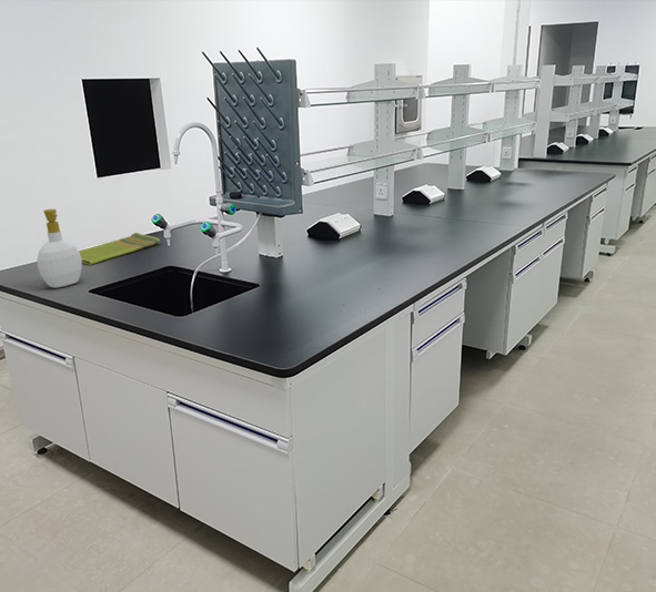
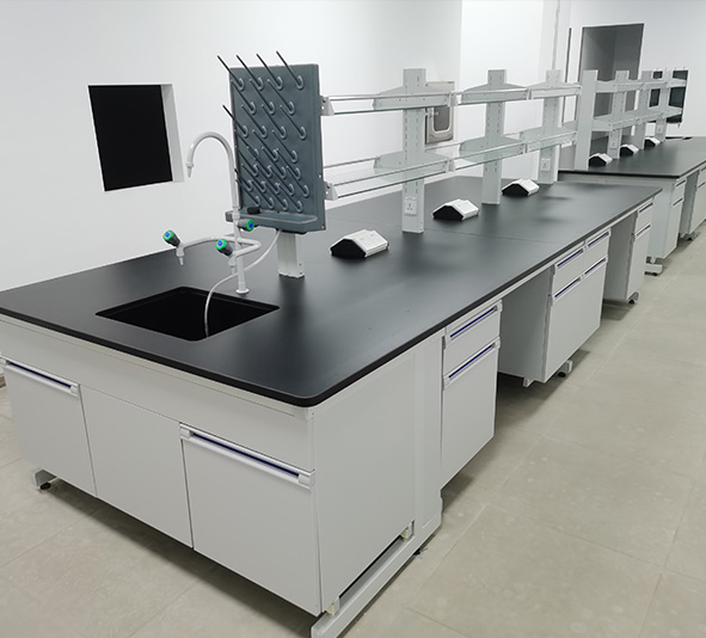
- dish towel (114, 247)
- soap bottle (58, 247)
